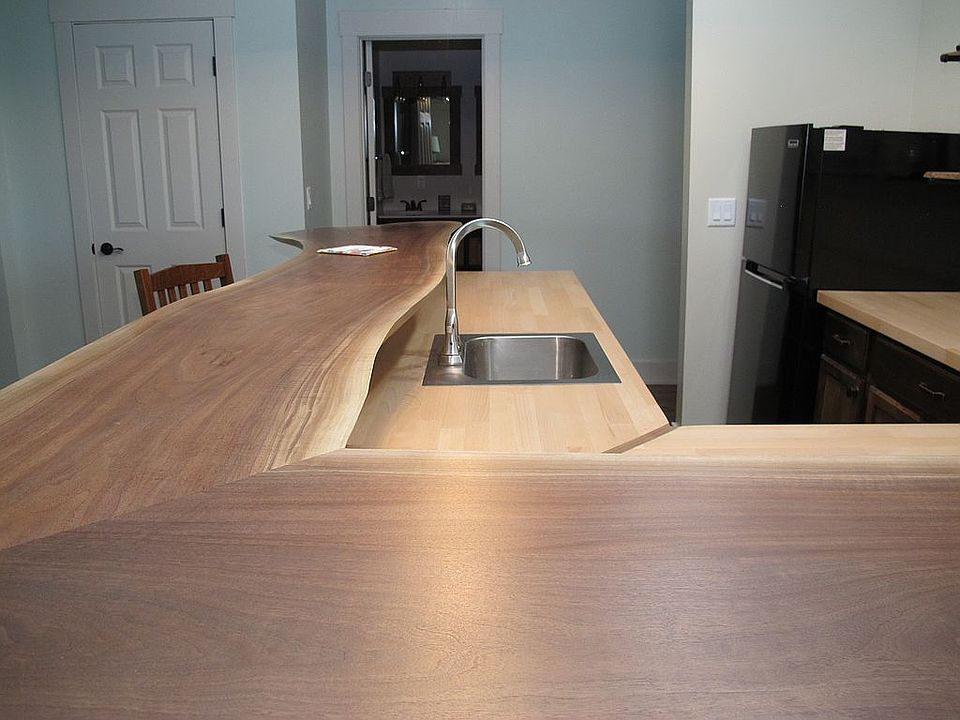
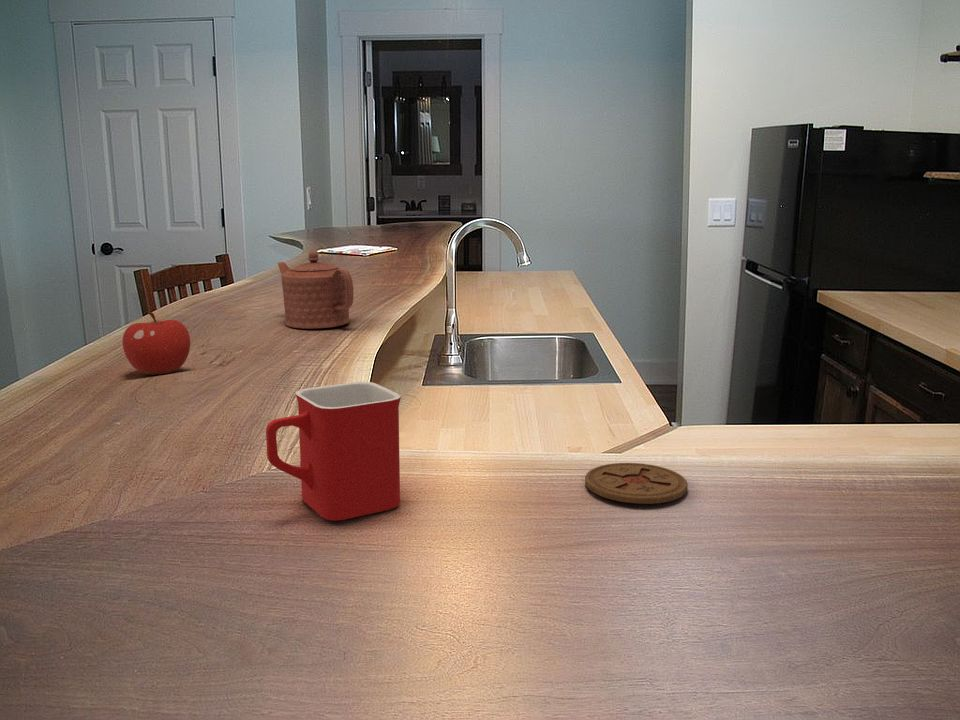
+ fruit (156, 342)
+ teapot (315, 287)
+ coaster (635, 482)
+ mug (330, 452)
